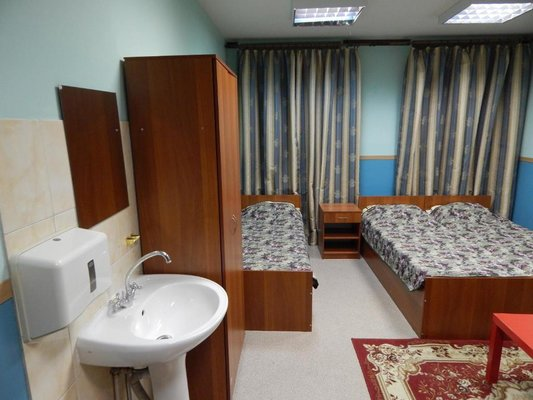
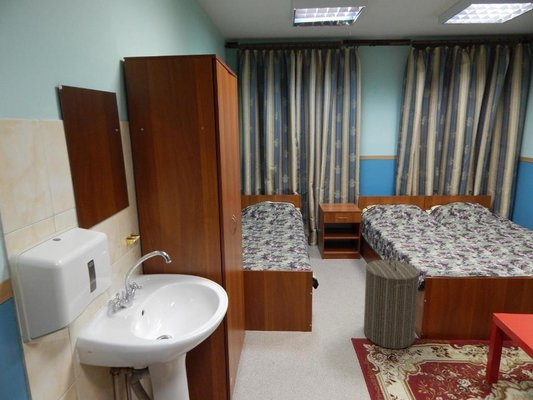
+ laundry hamper (390, 297)
